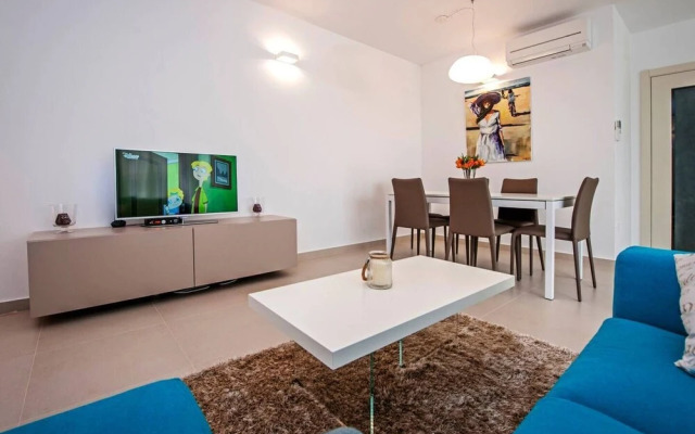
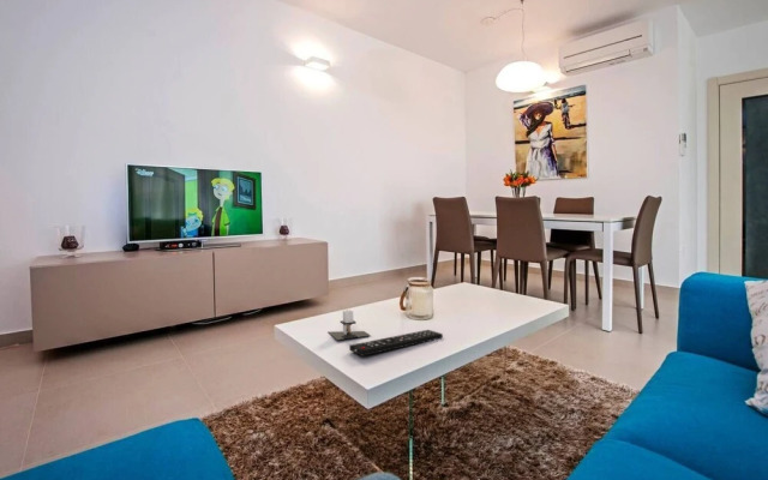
+ remote control (397, 341)
+ architectural model (348, 322)
